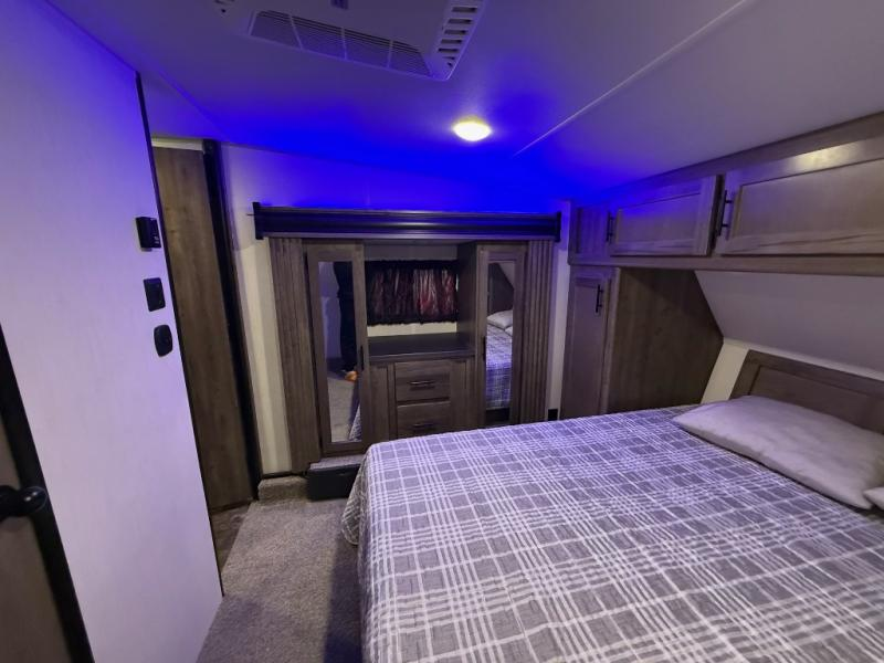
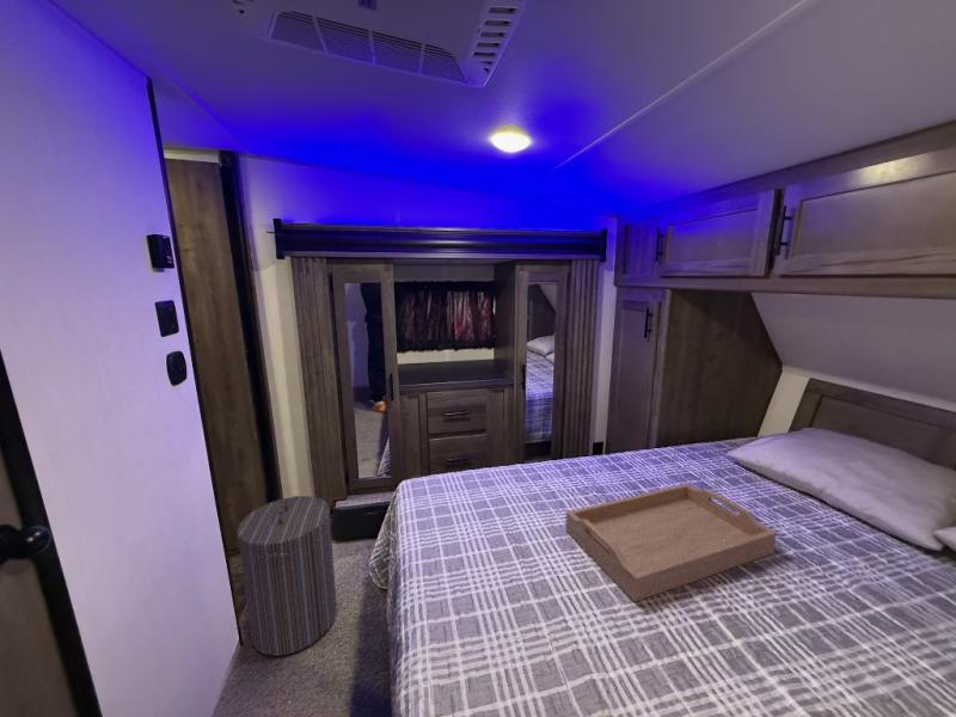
+ laundry hamper (289, 562)
+ serving tray (666, 528)
